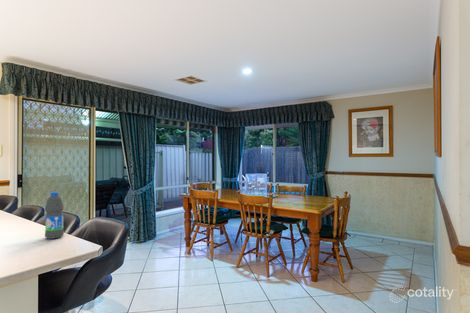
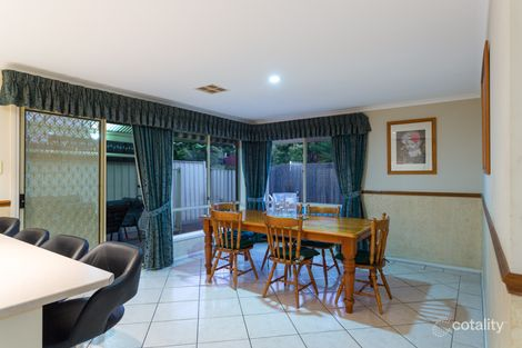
- water bottle (54, 214)
